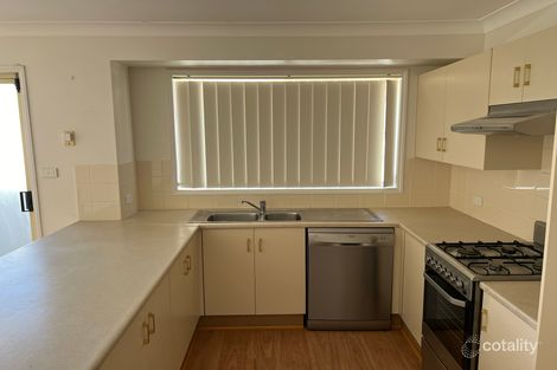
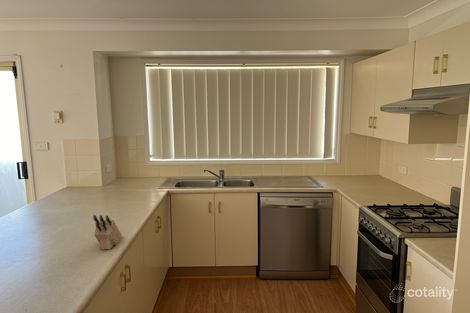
+ knife block (107, 227)
